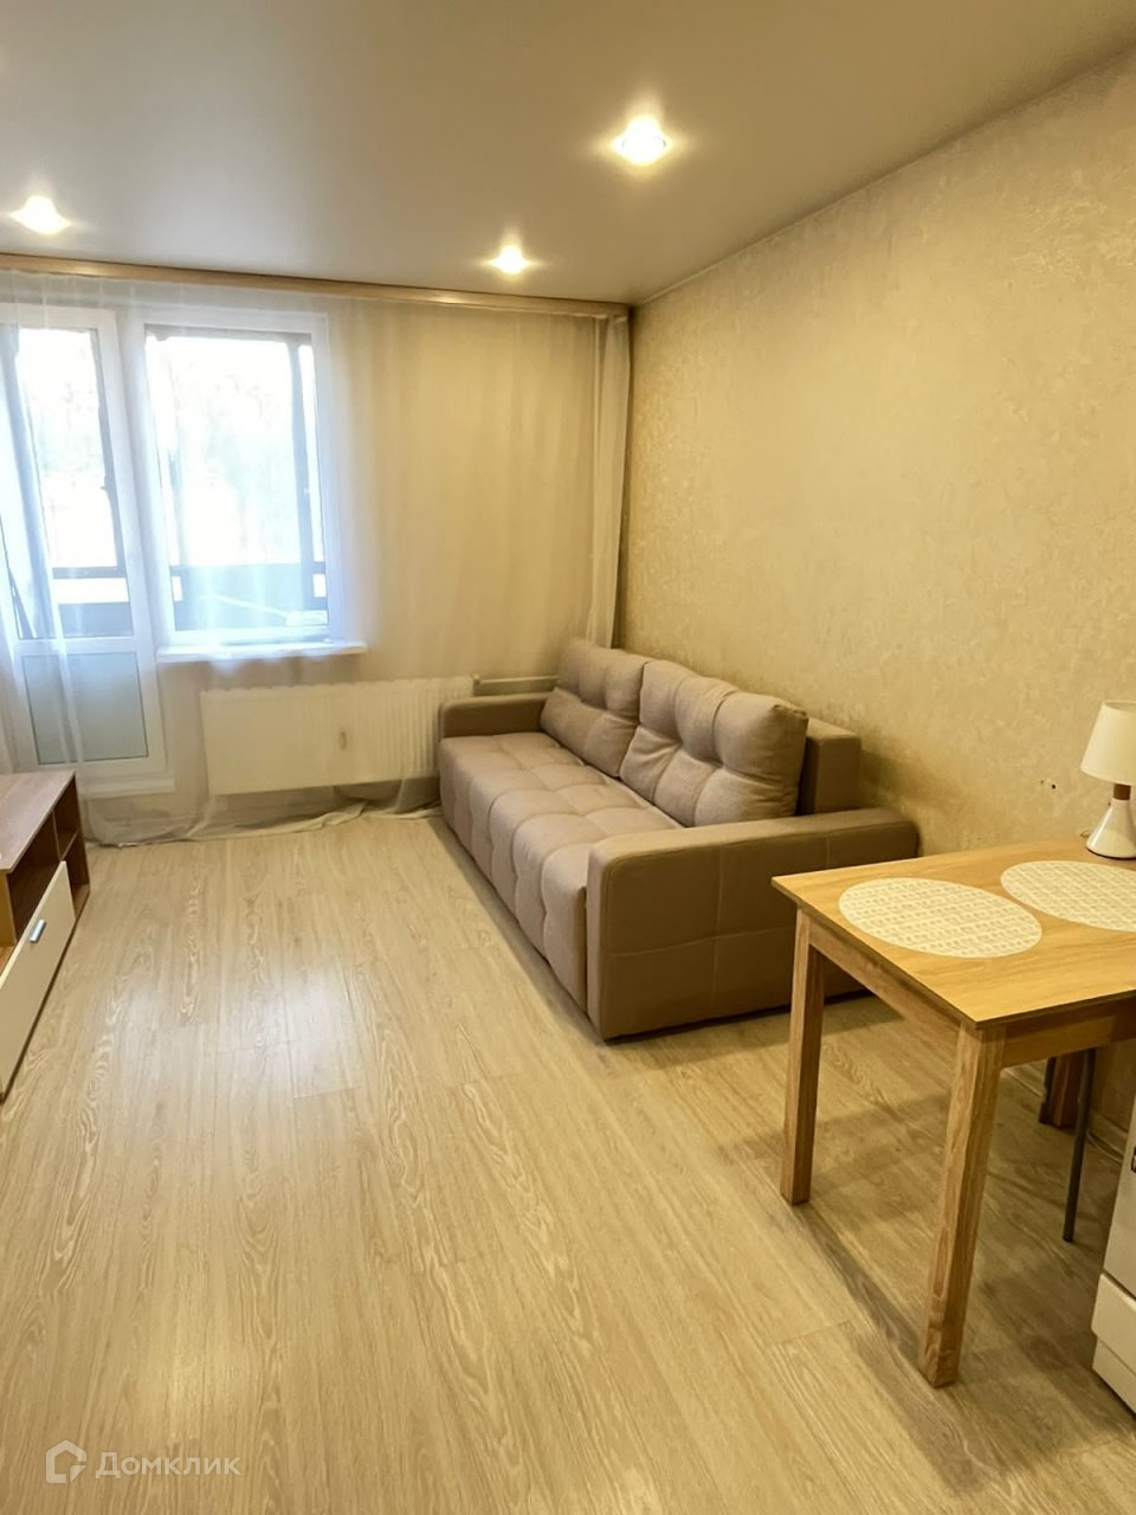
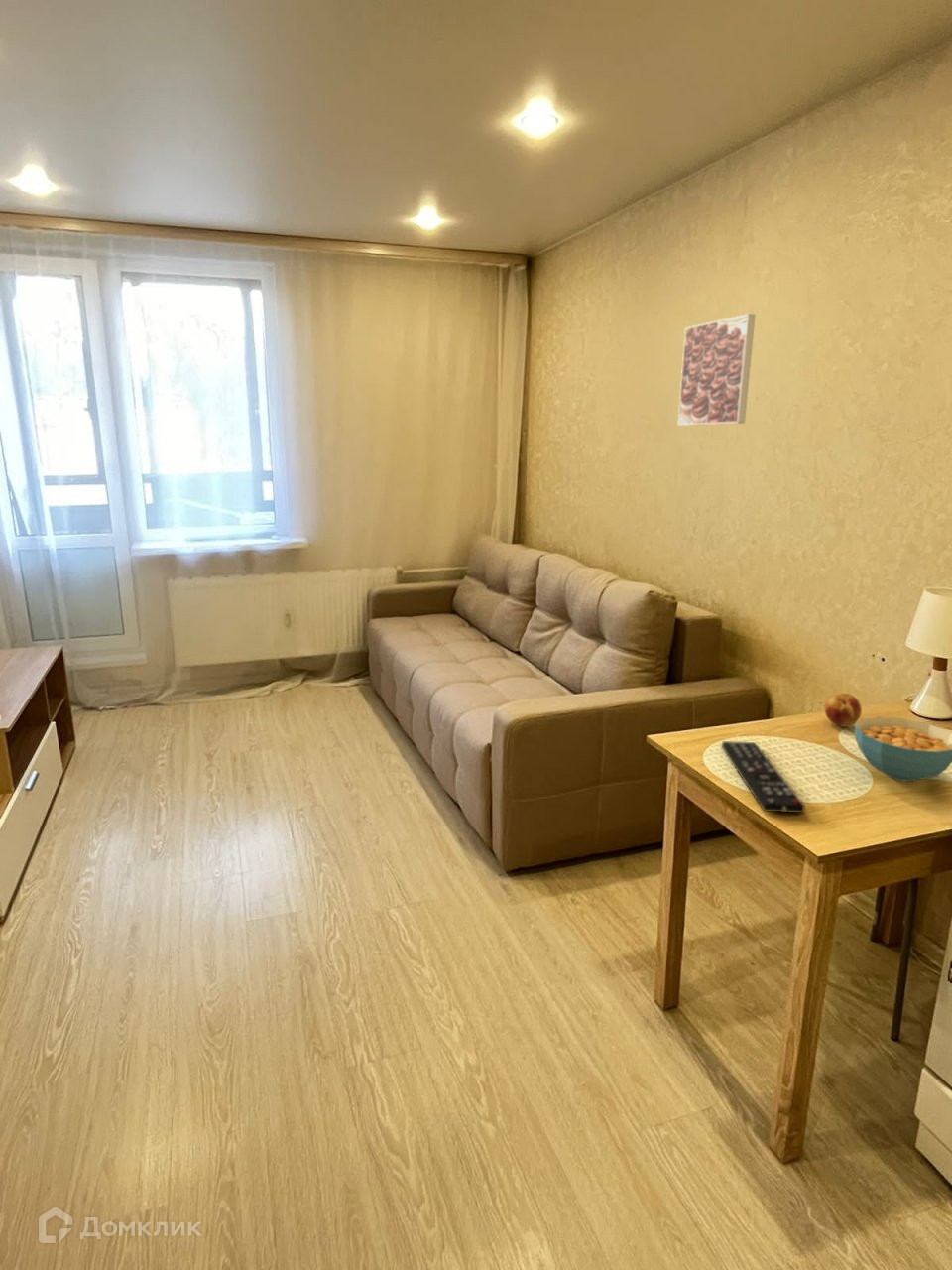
+ remote control (759, 773)
+ cereal bowl (903, 754)
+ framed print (713, 373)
+ fruit (842, 709)
